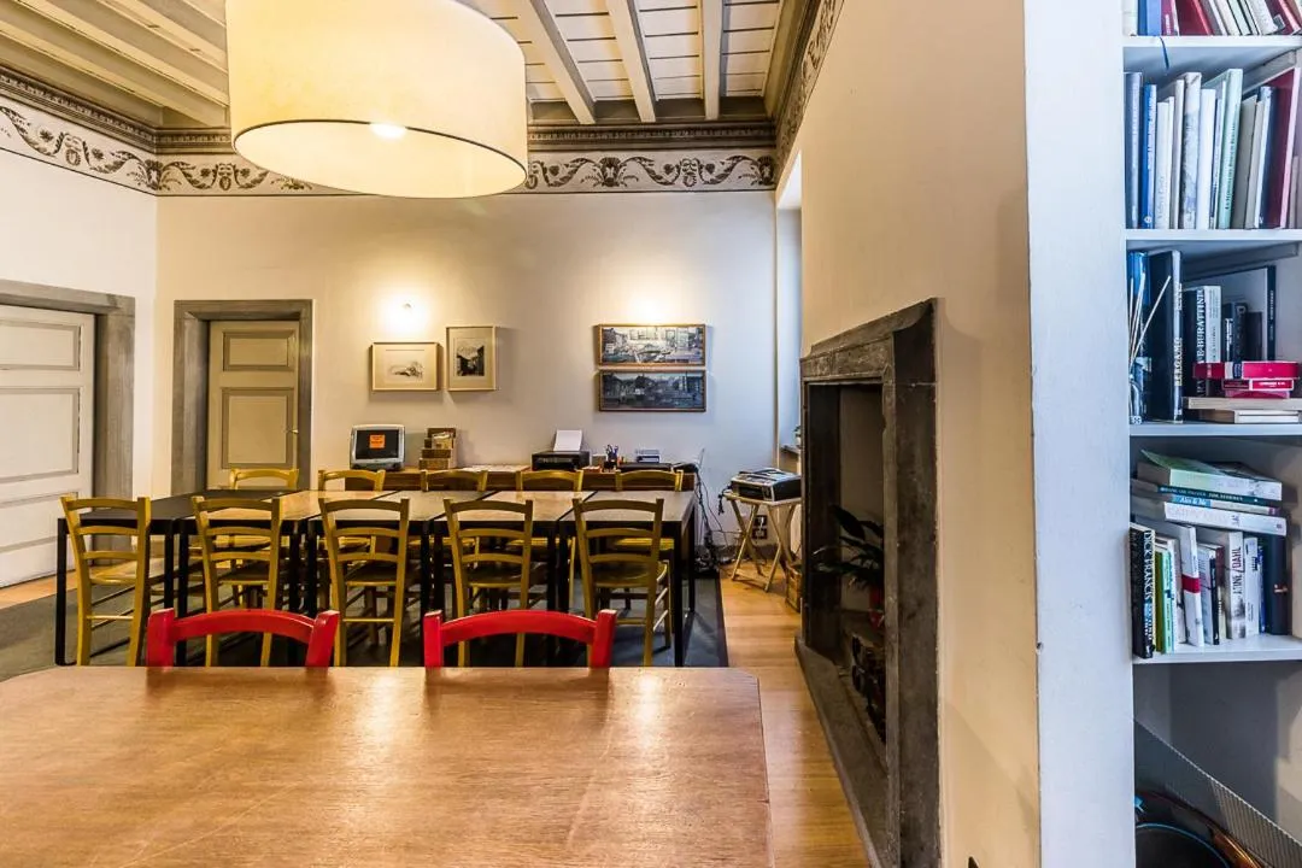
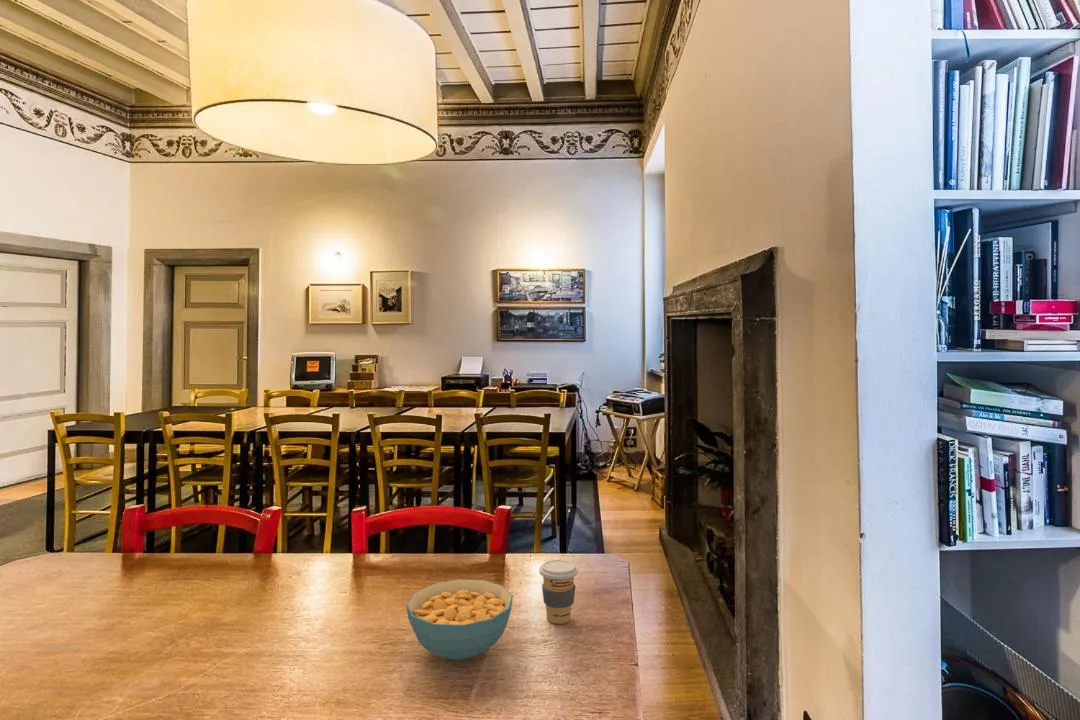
+ coffee cup (558, 591)
+ cereal bowl (460, 625)
